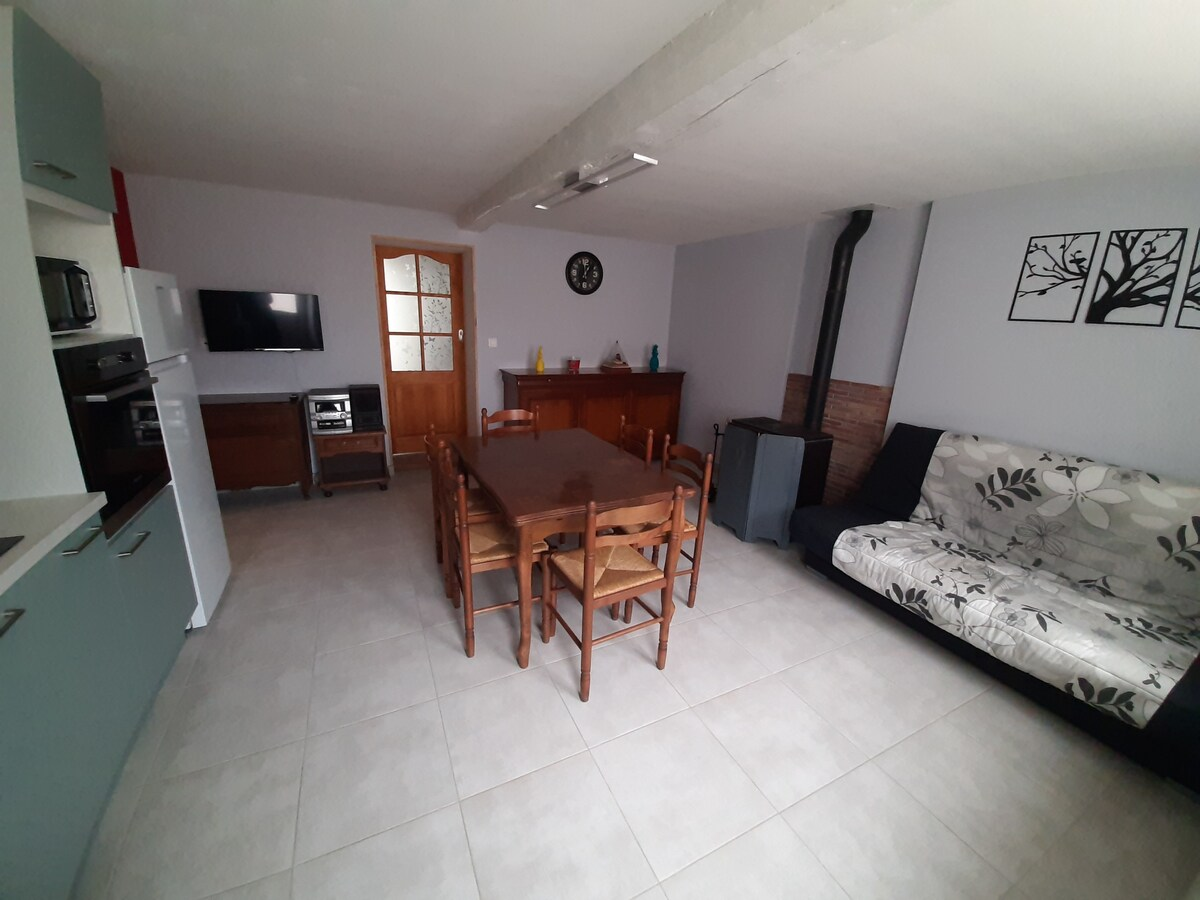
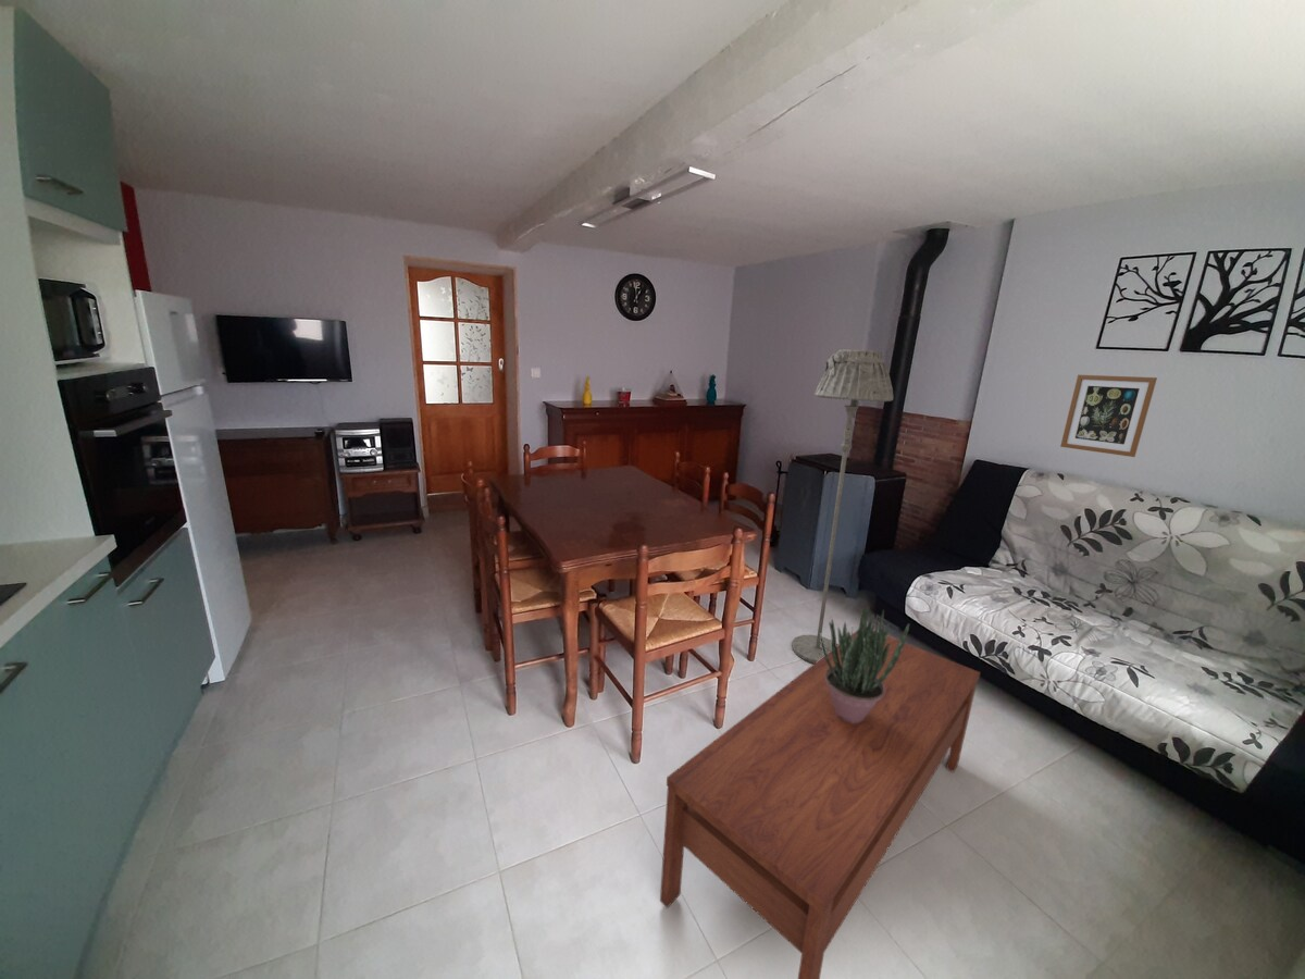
+ coffee table (841, 771)
+ wall art (1105, 414)
+ potted plant (858, 661)
+ floor lamp (836, 511)
